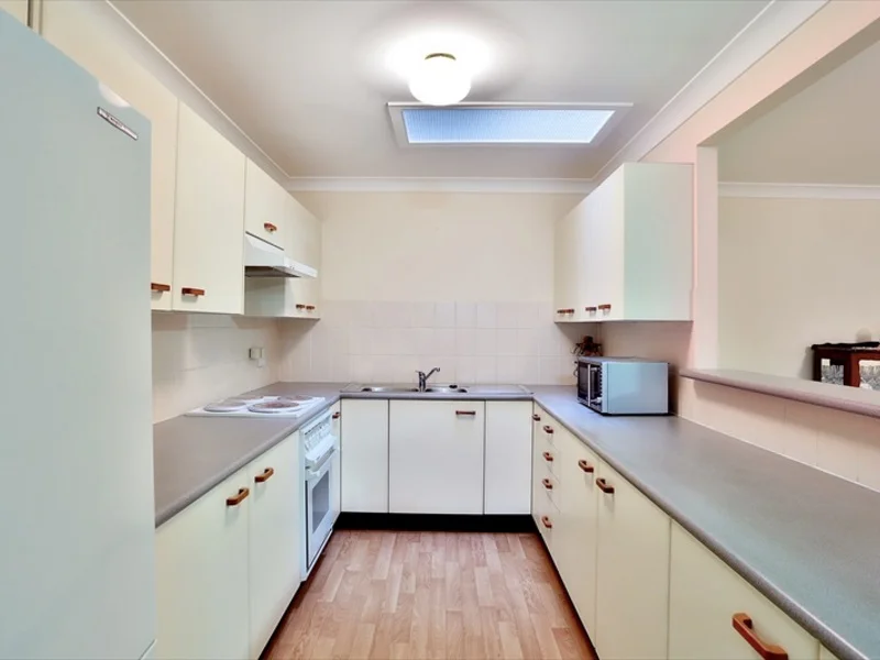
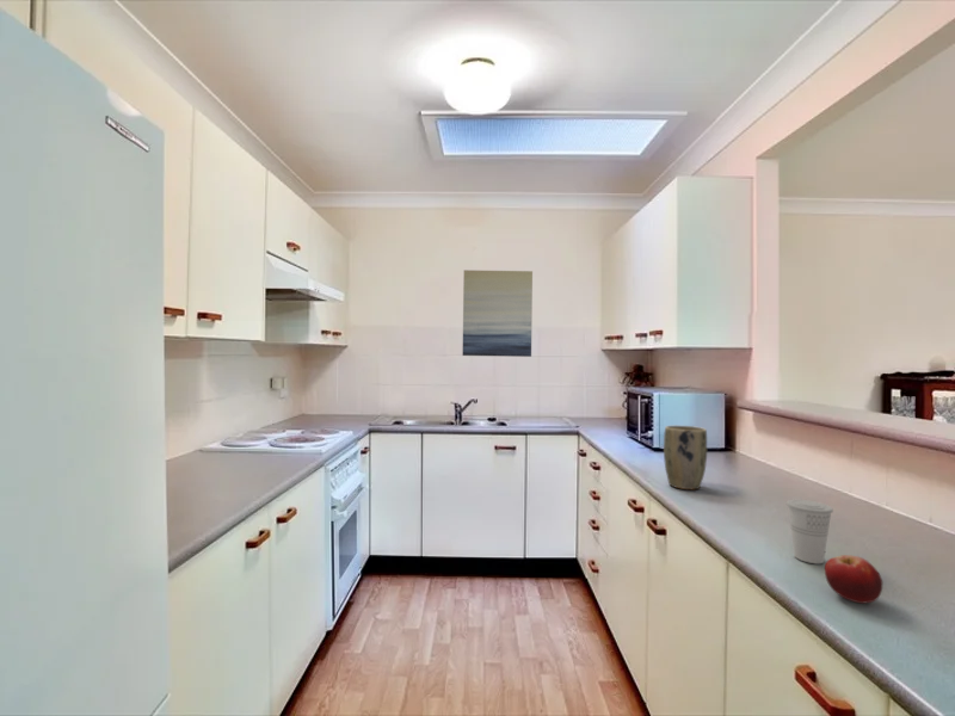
+ plant pot (684, 456)
+ fruit (852, 578)
+ wall art (497, 313)
+ cup (808, 531)
